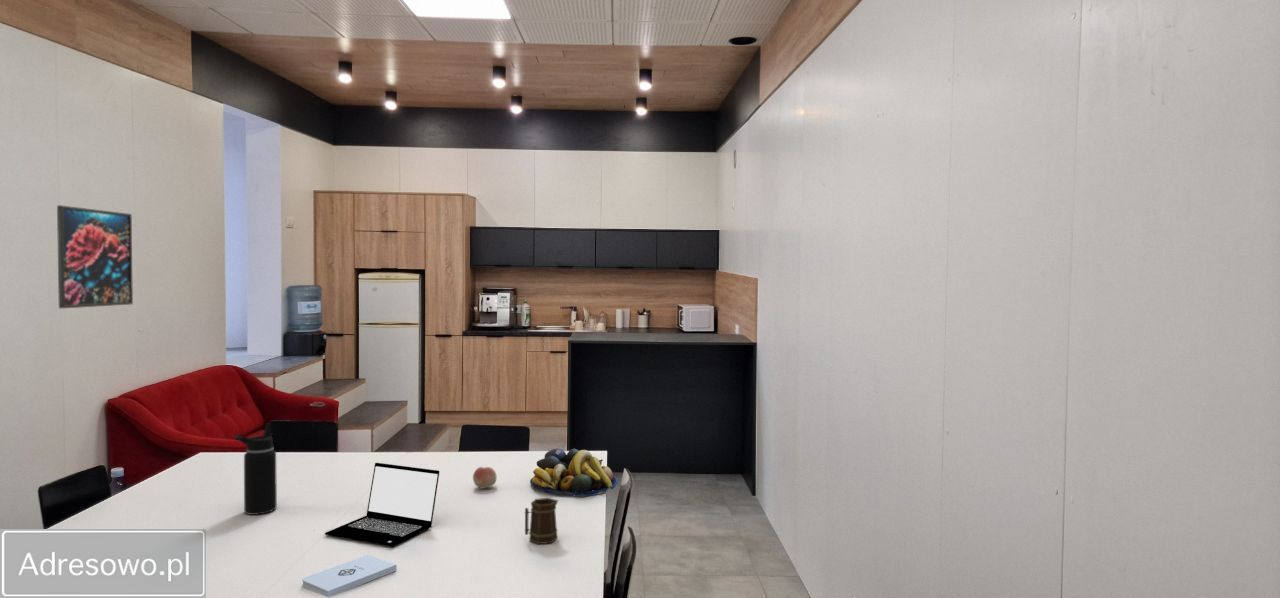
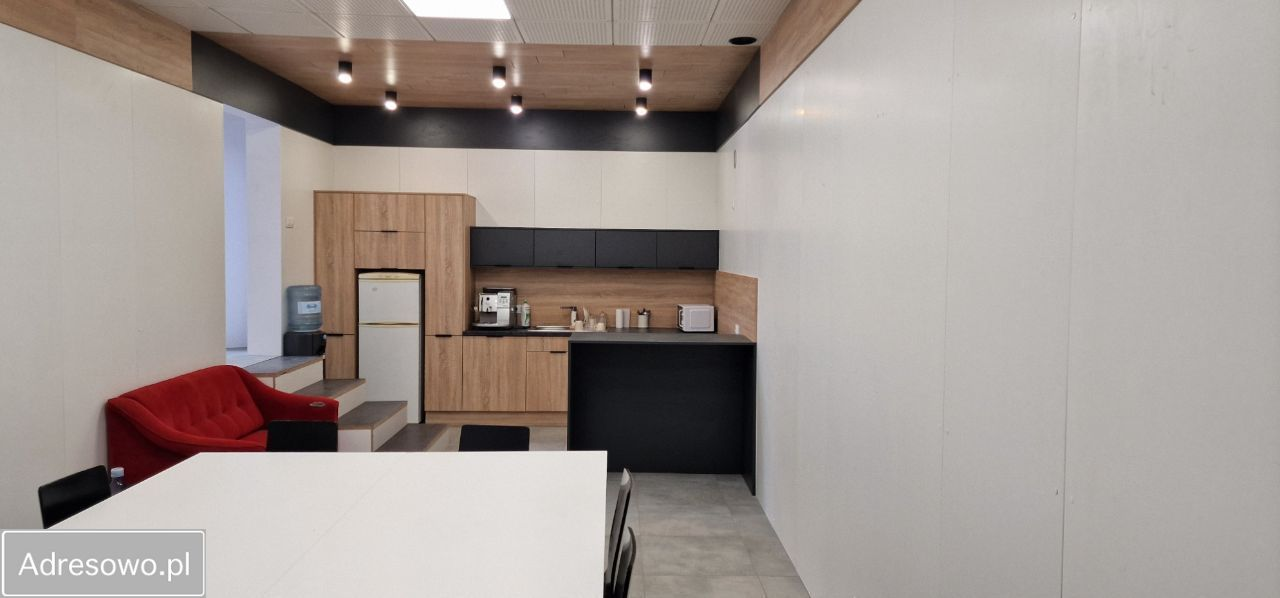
- fruit (484, 477)
- mug (541, 520)
- notepad (349, 574)
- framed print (97, 258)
- laptop computer (383, 502)
- water bottle (256, 468)
- fruit bowl (574, 467)
